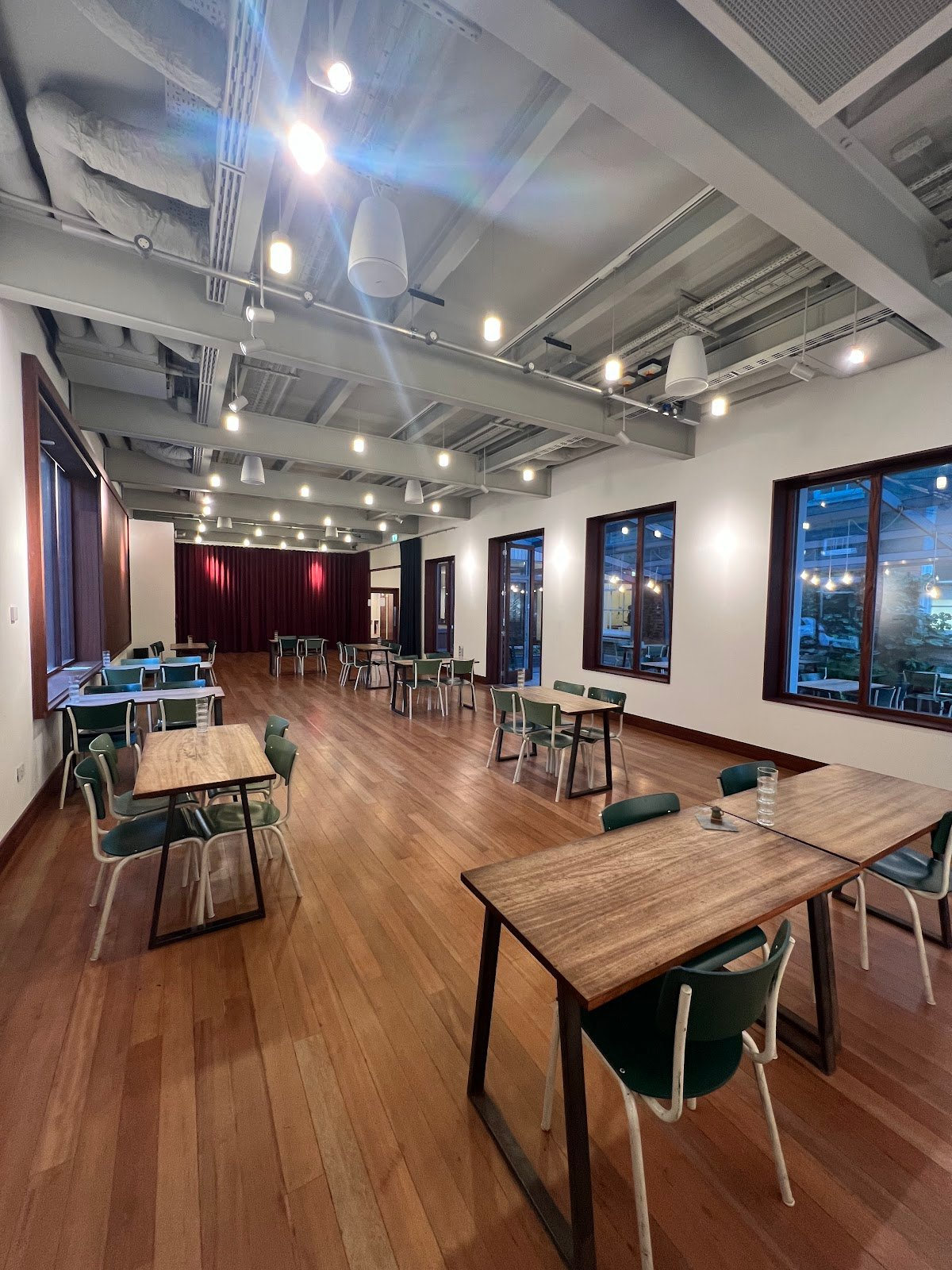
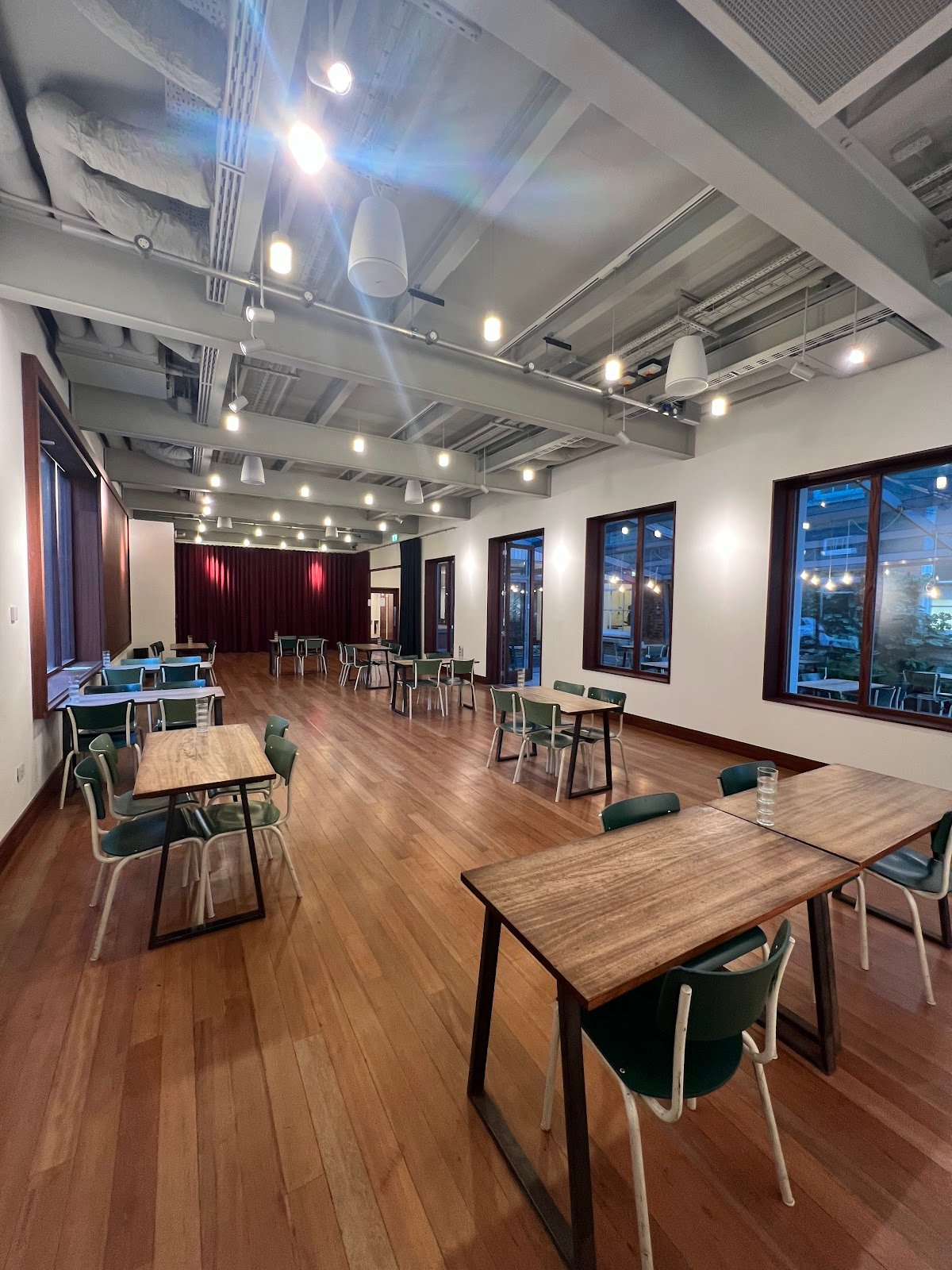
- teapot (716, 814)
